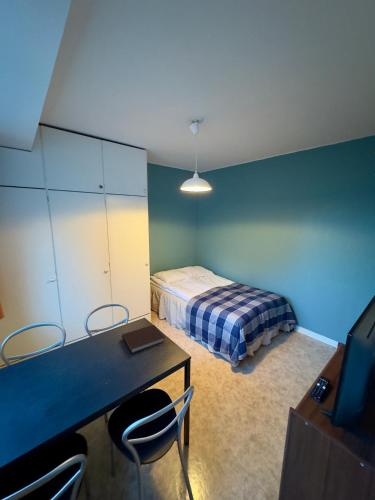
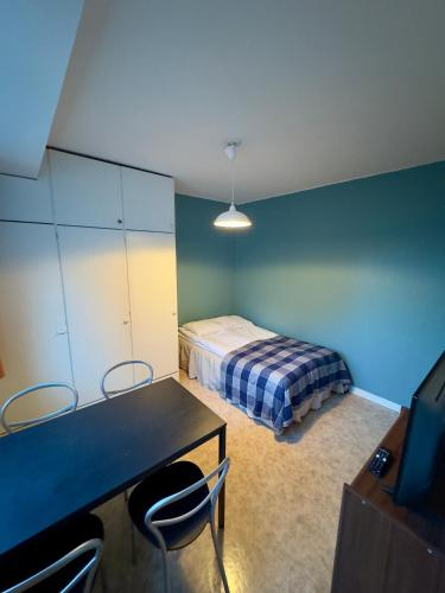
- notebook (143, 337)
